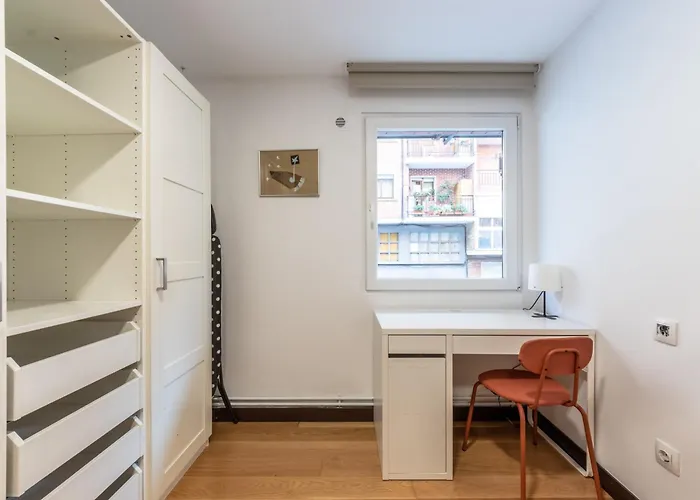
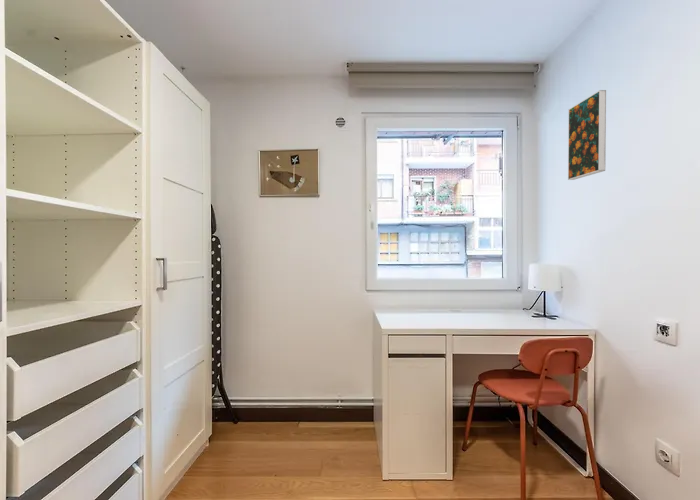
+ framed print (585, 138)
